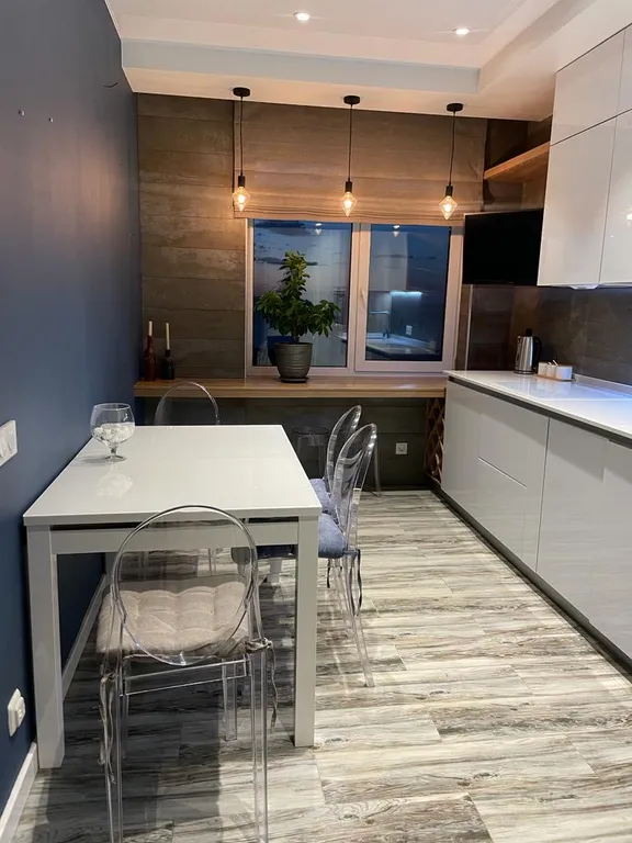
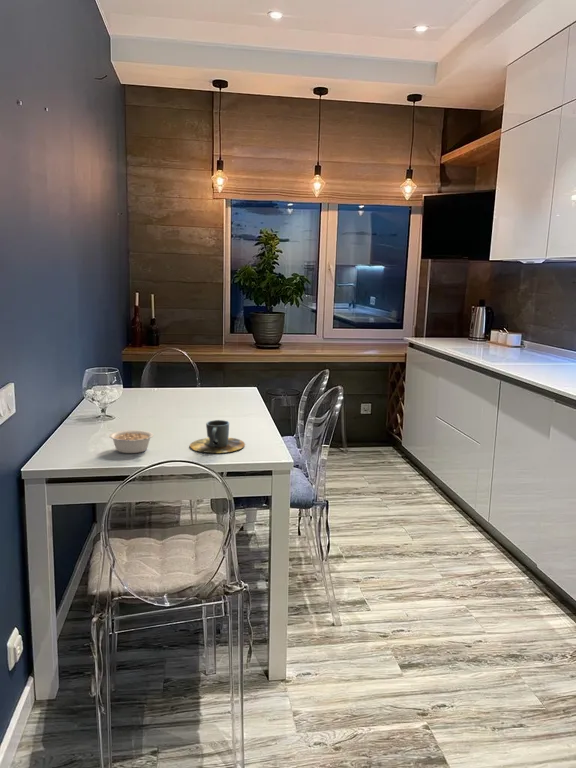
+ legume (133, 440)
+ cup (217, 433)
